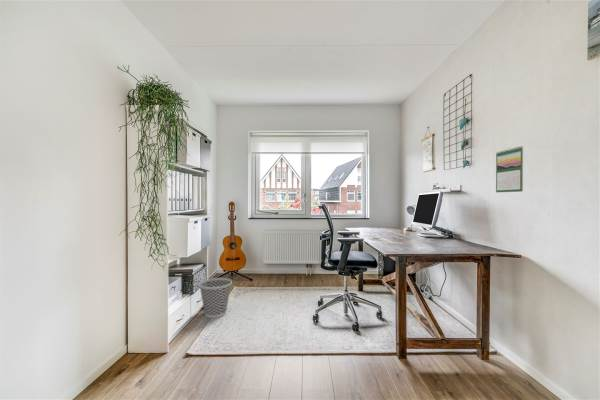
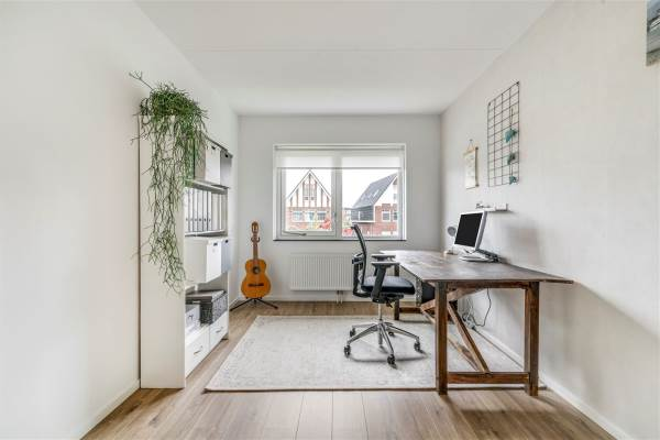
- calendar (508, 170)
- wastebasket (215, 297)
